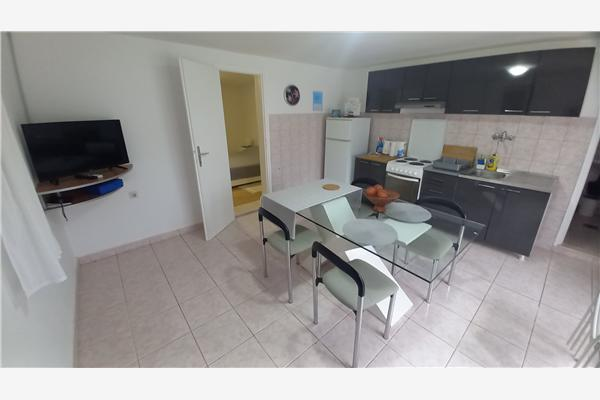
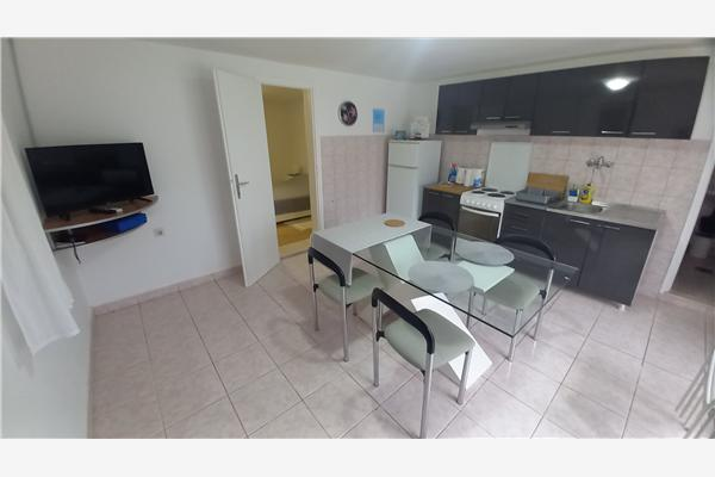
- fruit bowl (380, 198)
